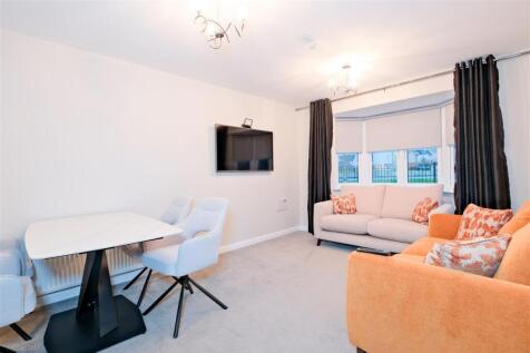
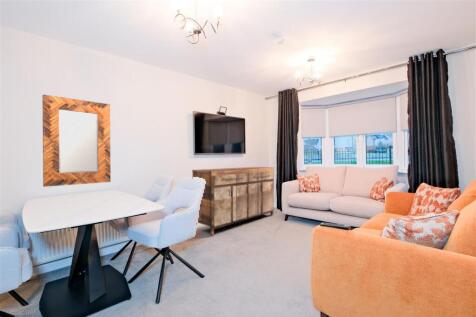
+ home mirror (79, 142)
+ sideboard (237, 195)
